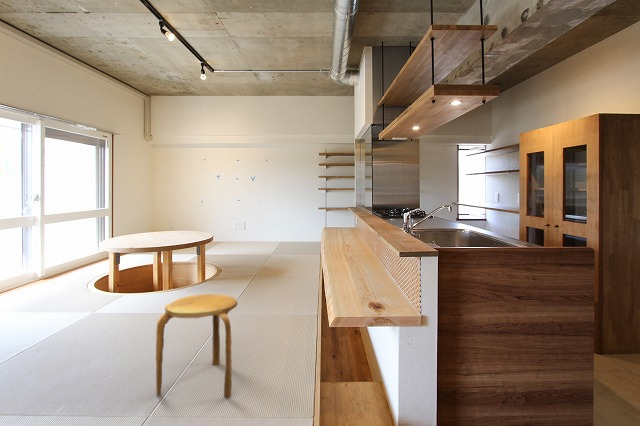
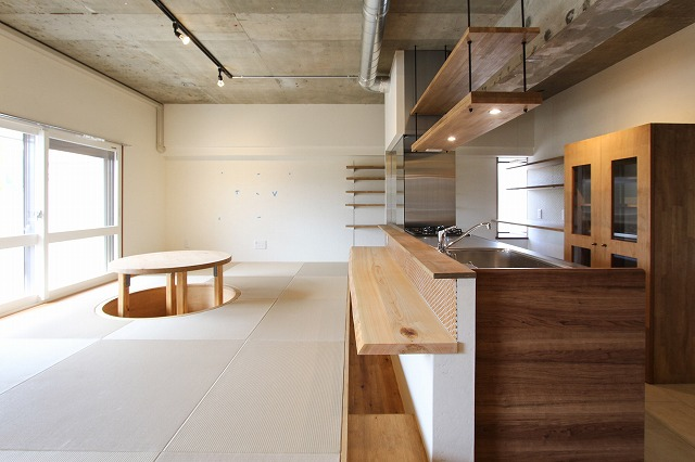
- stool (213, 343)
